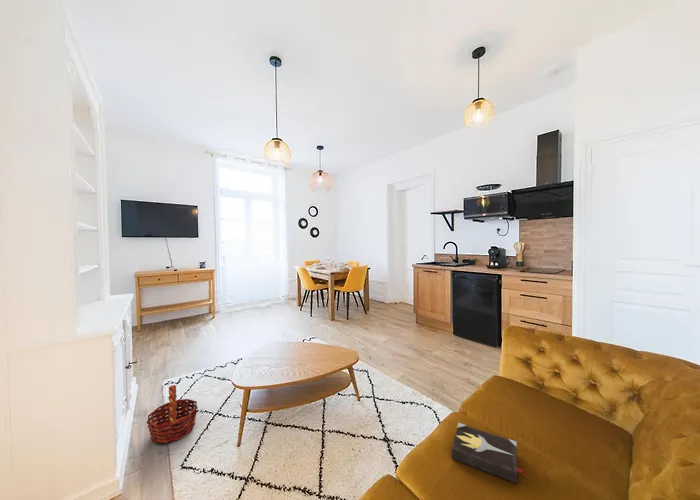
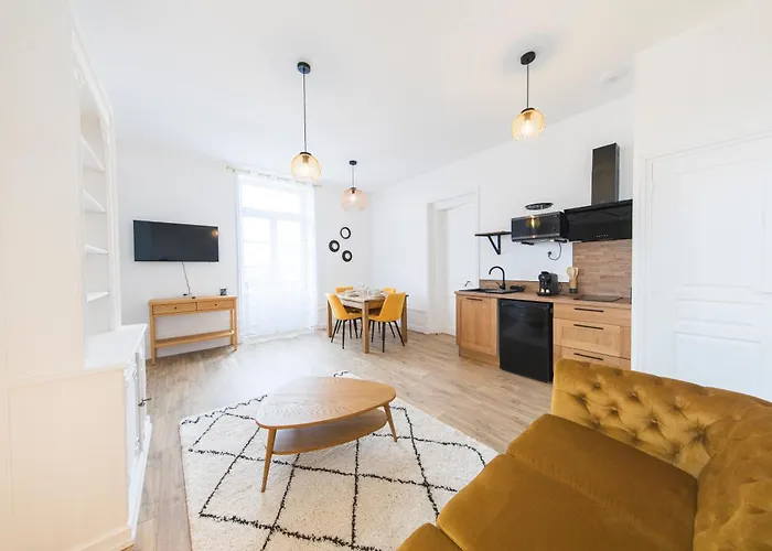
- hardback book (484, 449)
- basket (173, 408)
